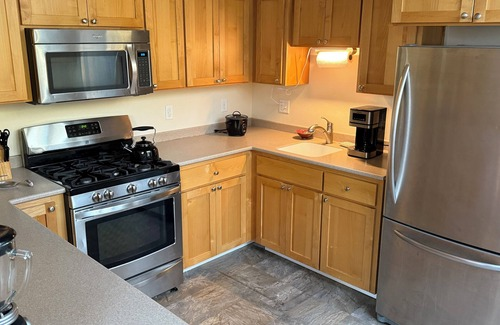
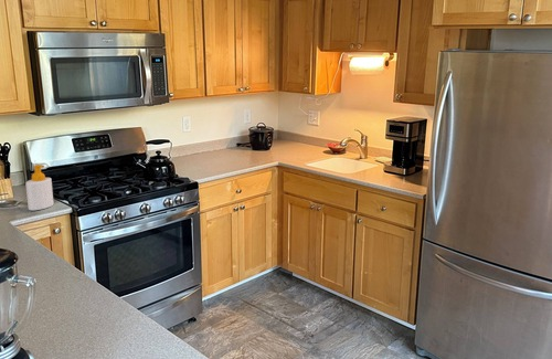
+ soap bottle (39, 186)
